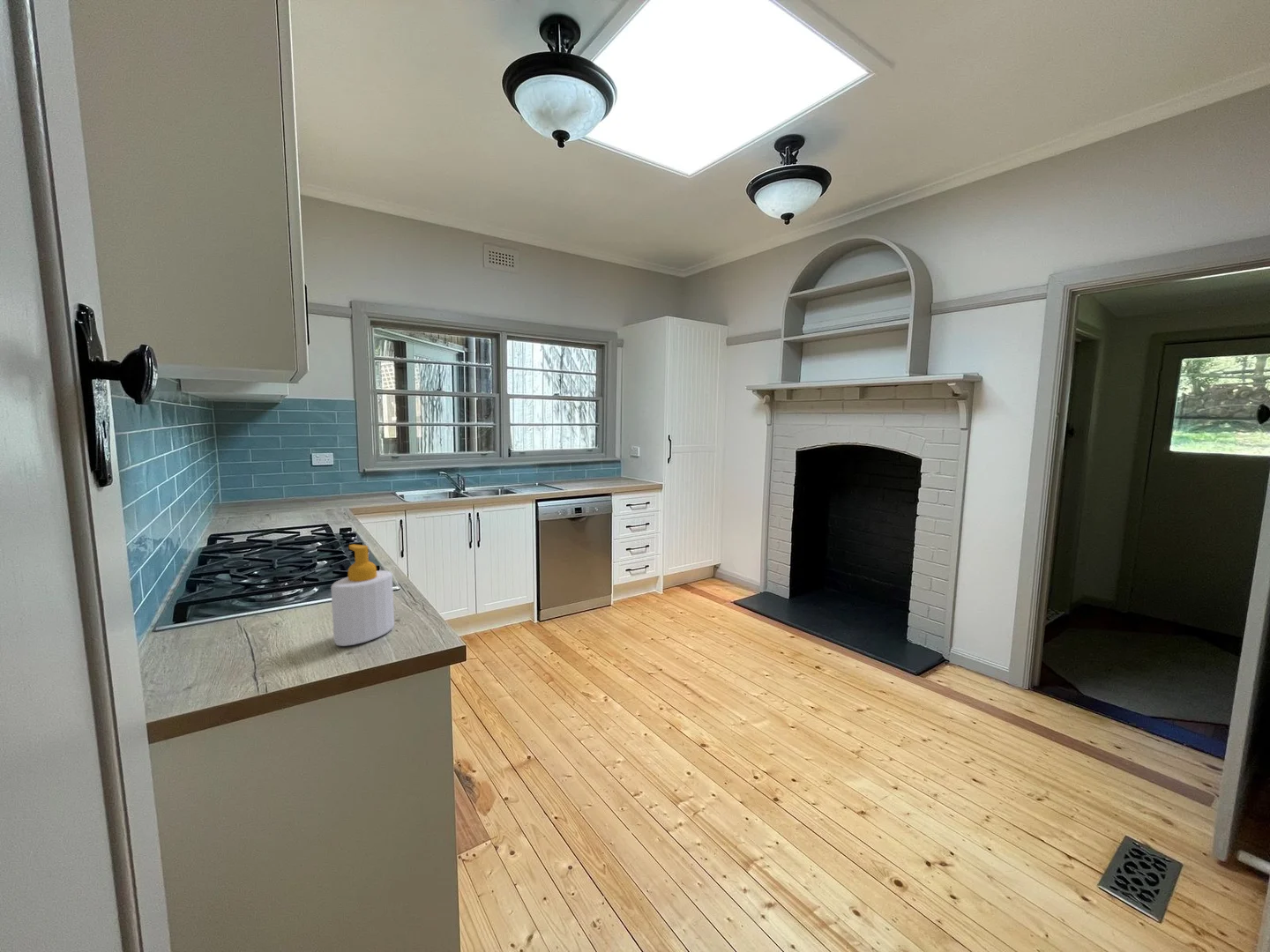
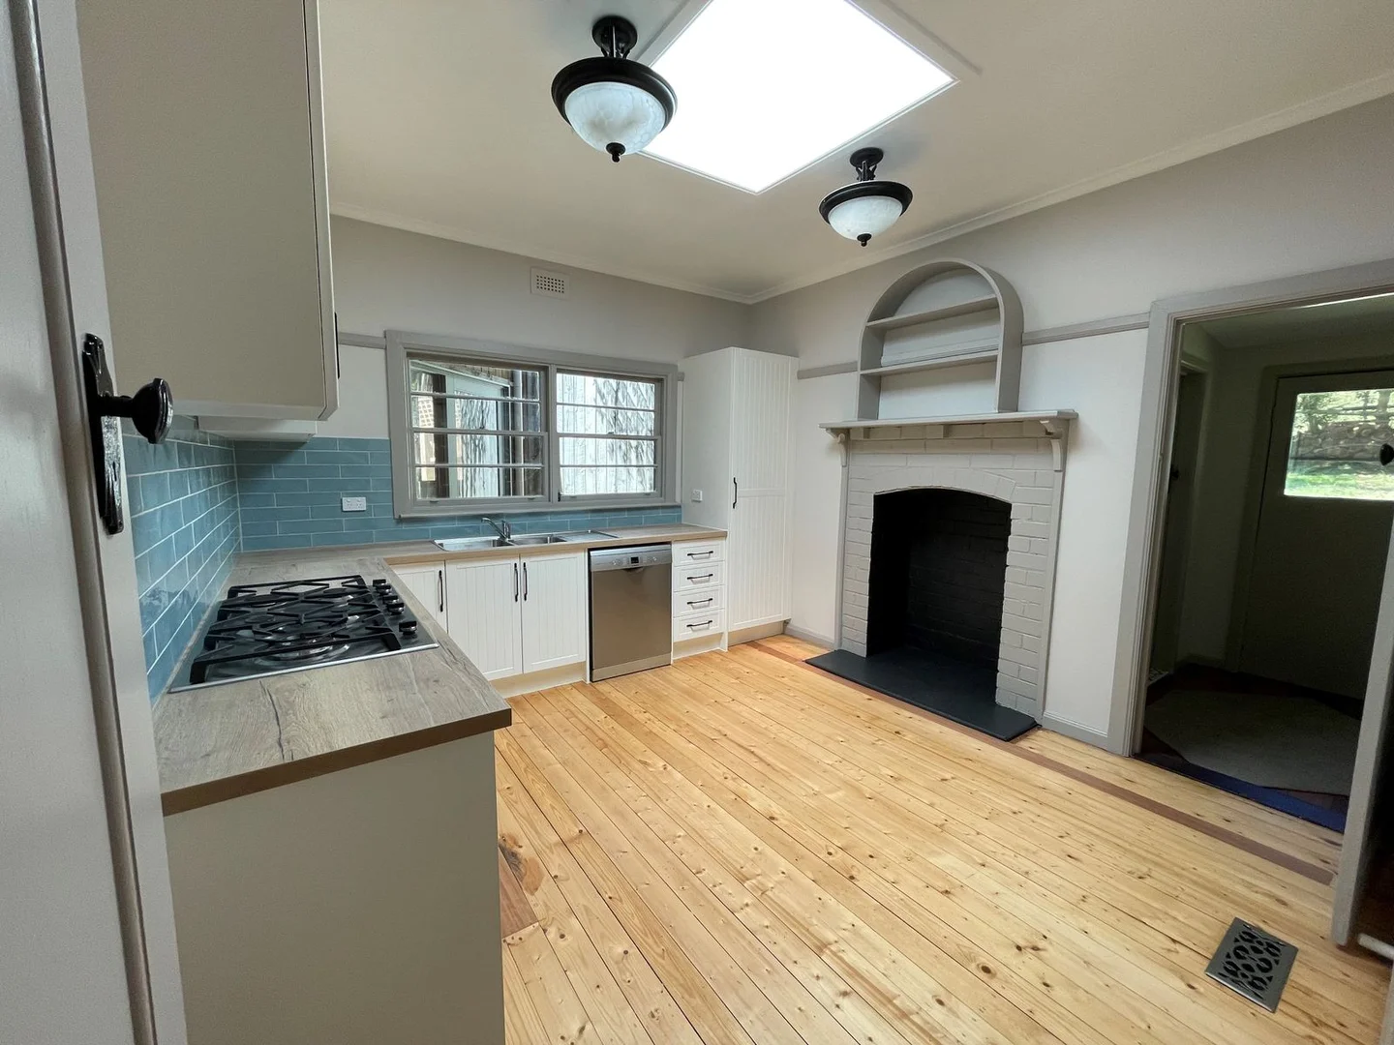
- soap bottle (363, 591)
